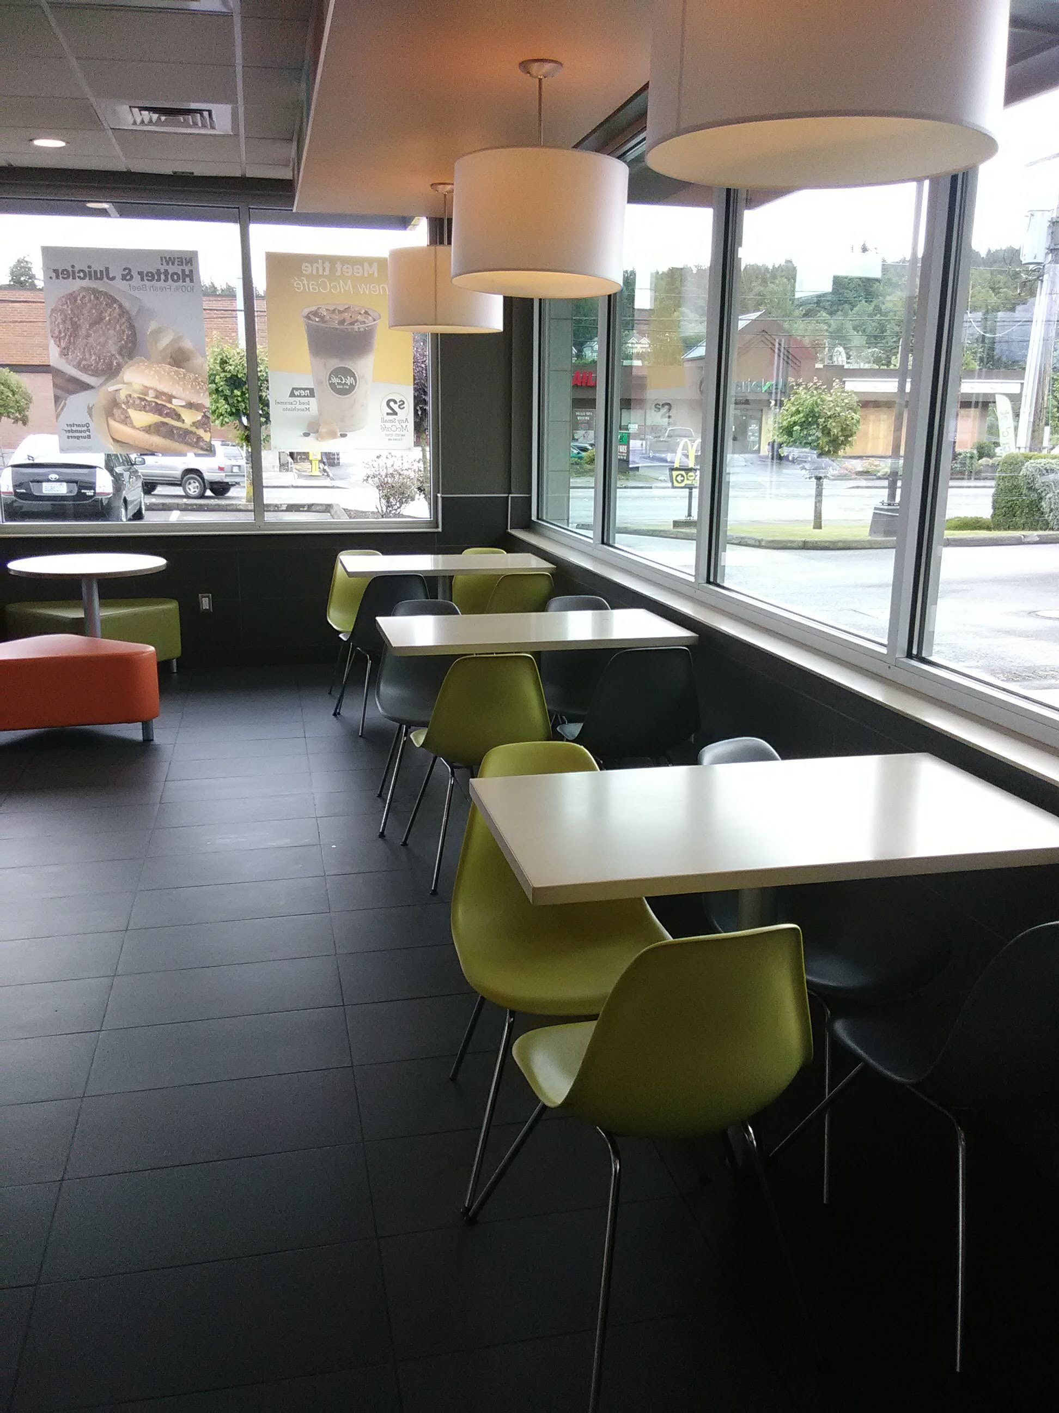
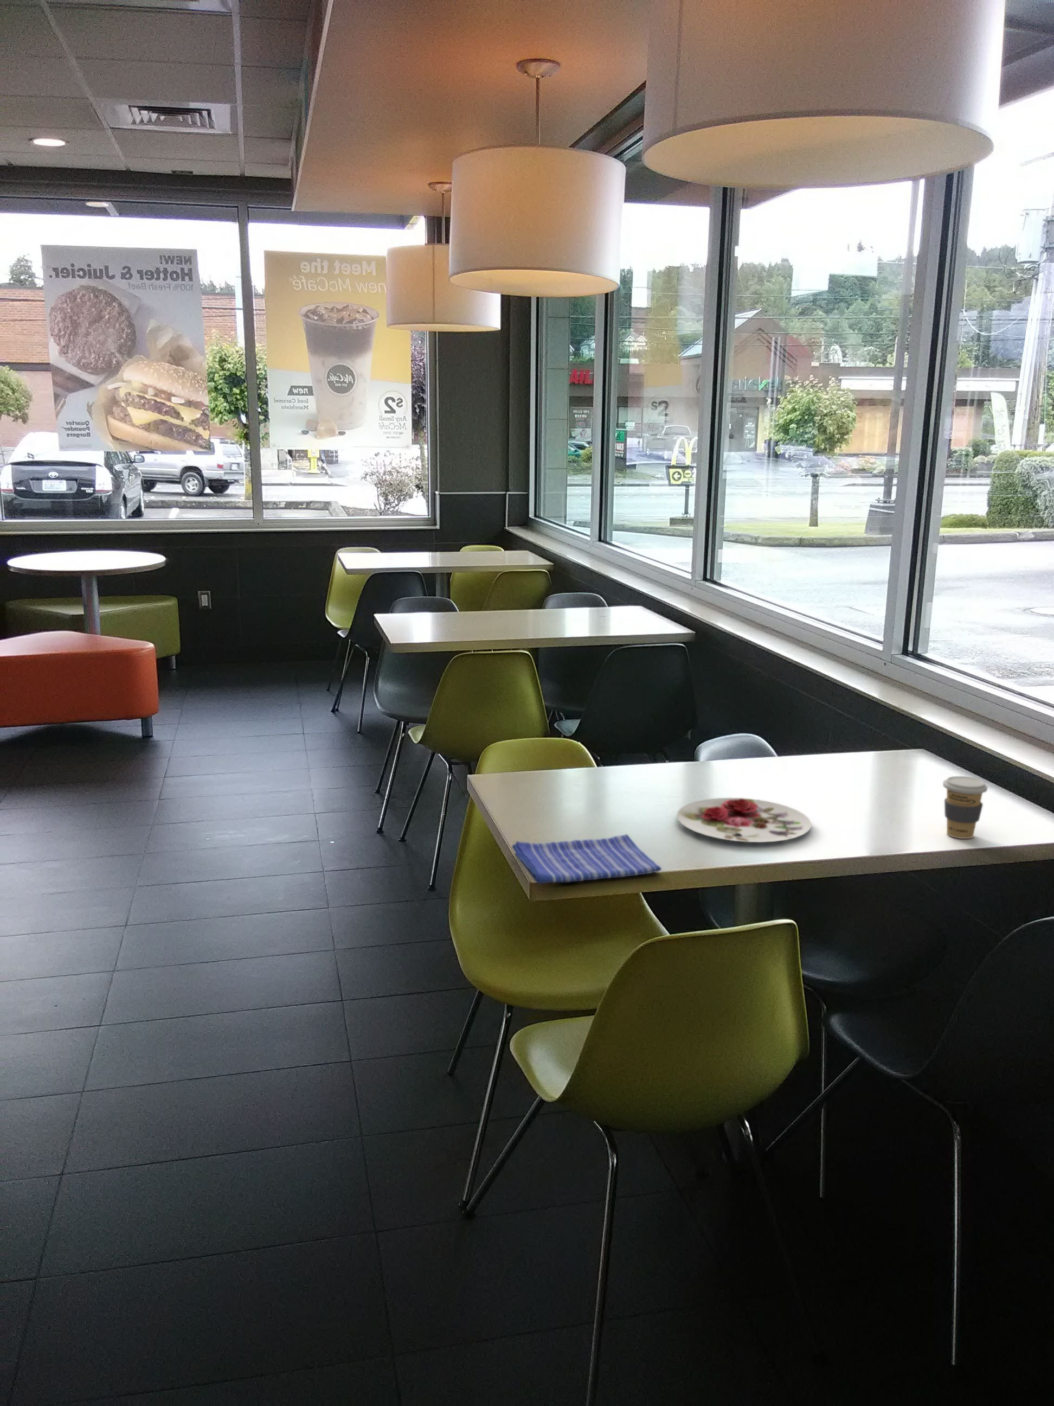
+ dish towel (583, 857)
+ plate (743, 818)
+ coffee cup (962, 808)
